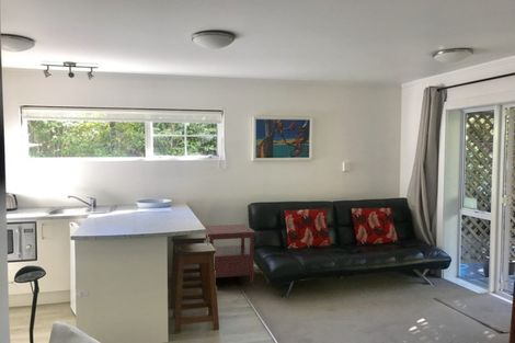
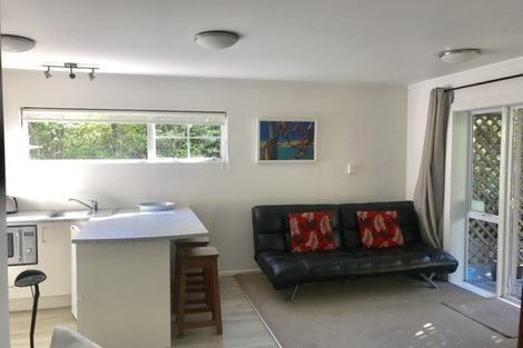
- side table (227, 254)
